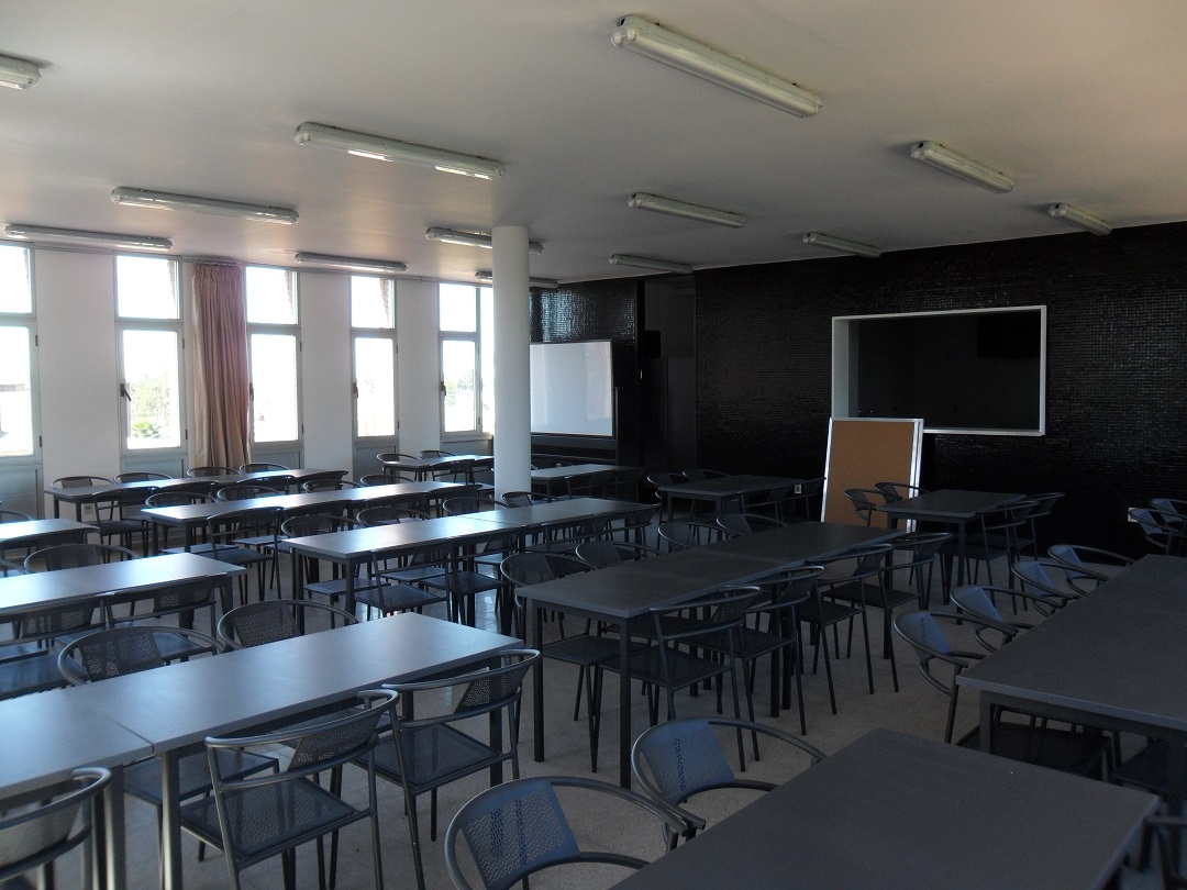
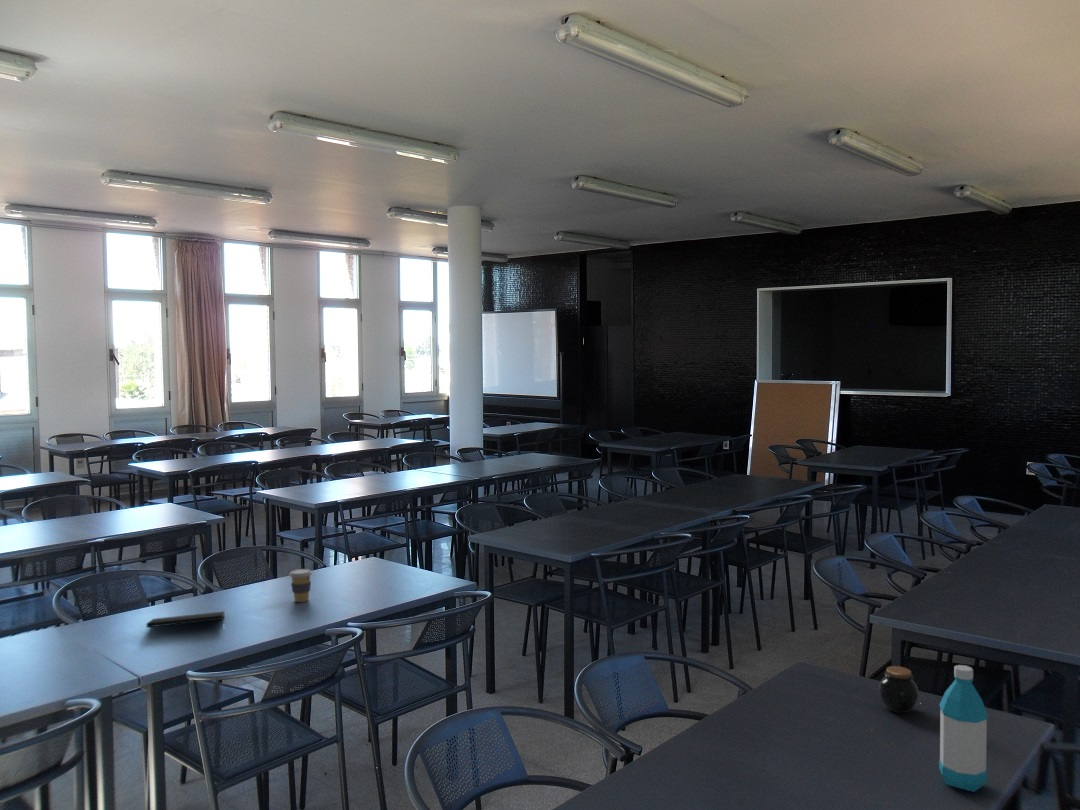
+ notepad (187, 619)
+ jar (898, 689)
+ coffee cup (301, 585)
+ water bottle (963, 726)
